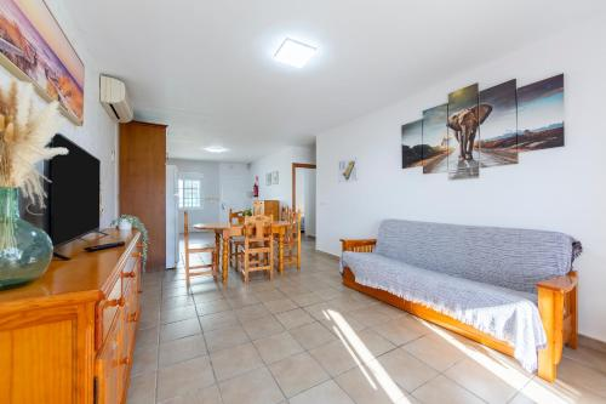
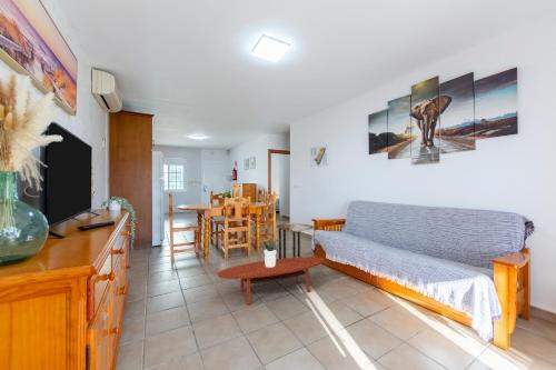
+ side table (295, 244)
+ potted plant (269, 252)
+ coffee table (275, 278)
